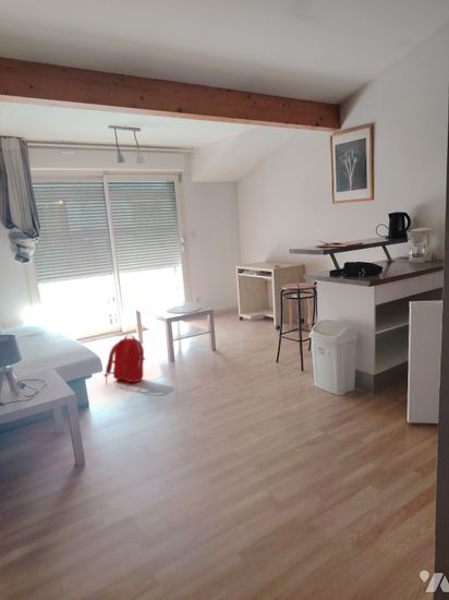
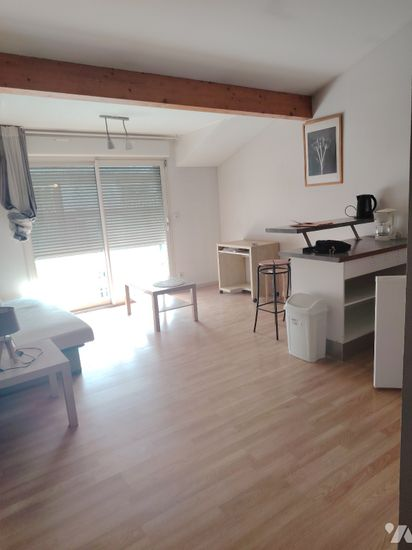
- backpack (125, 359)
